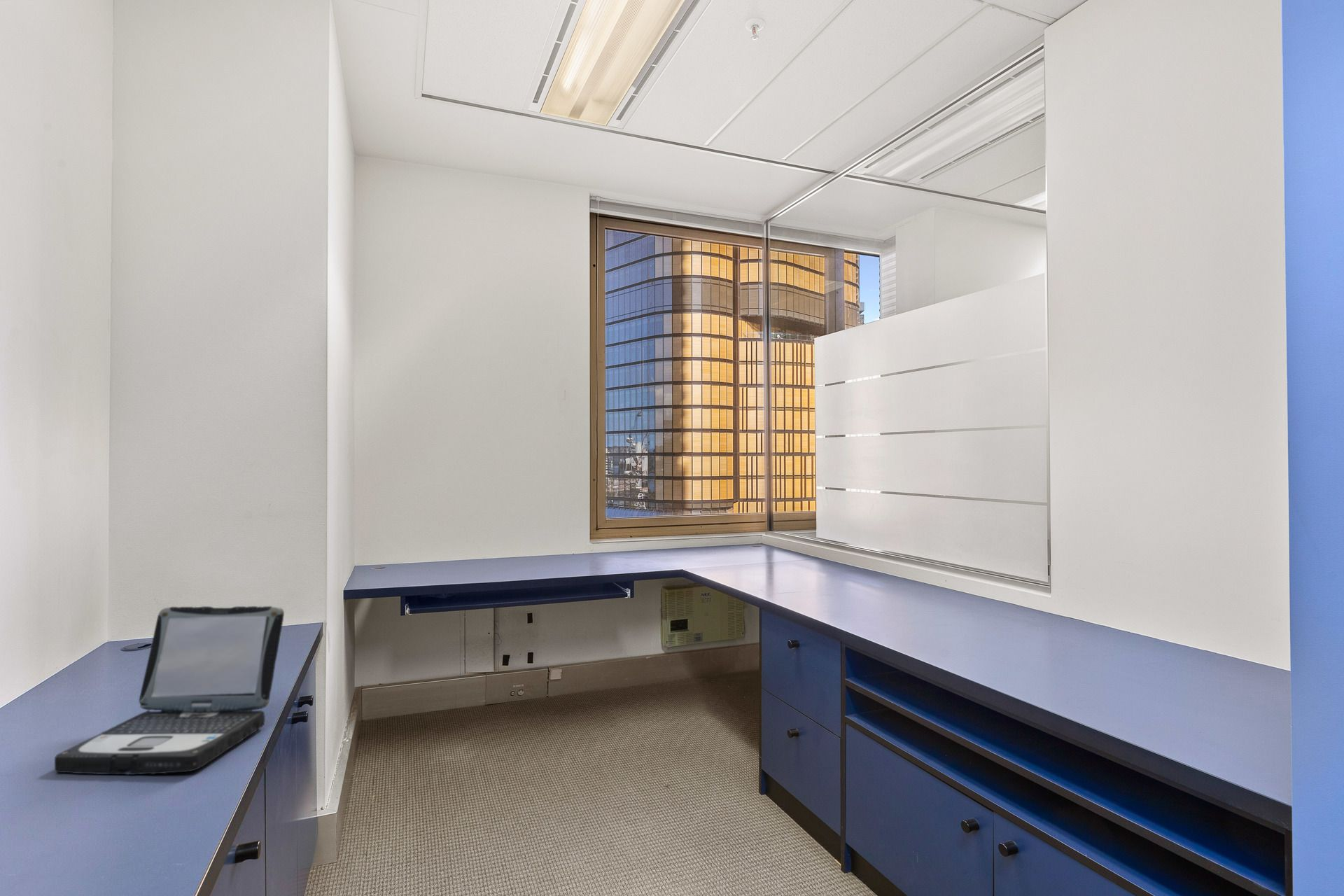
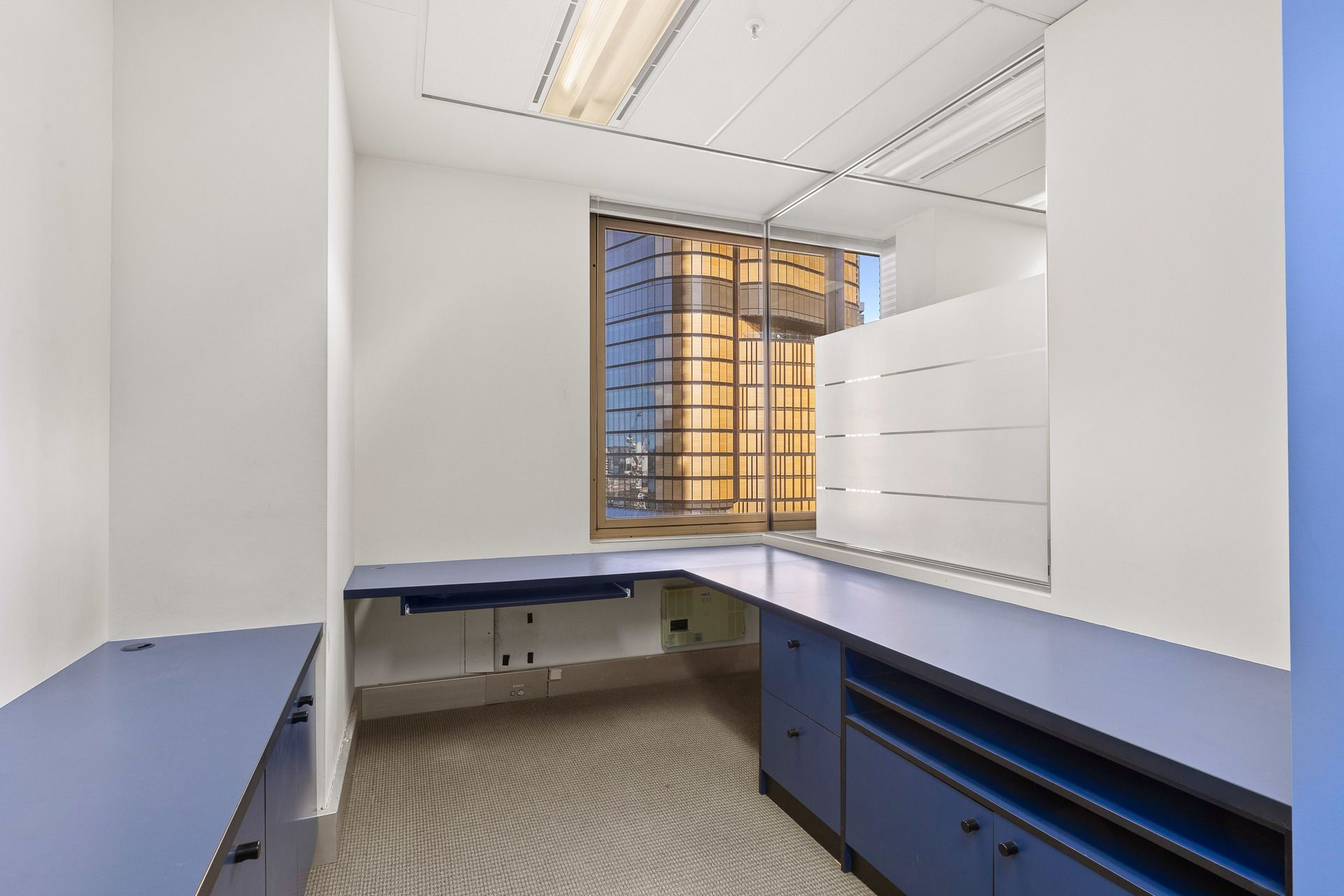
- laptop (179, 680)
